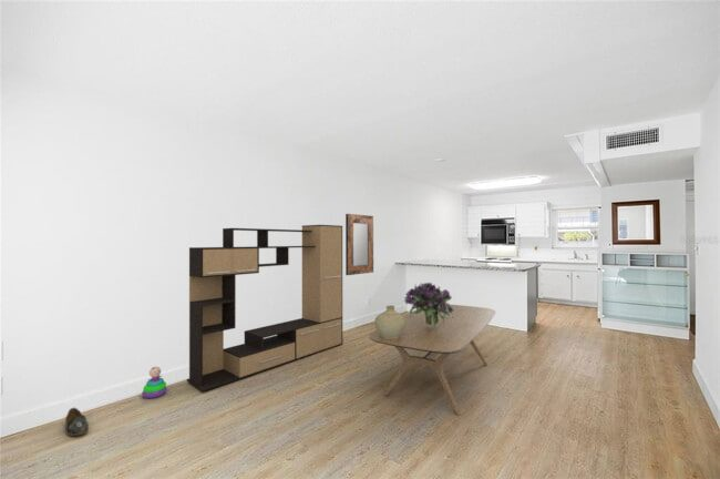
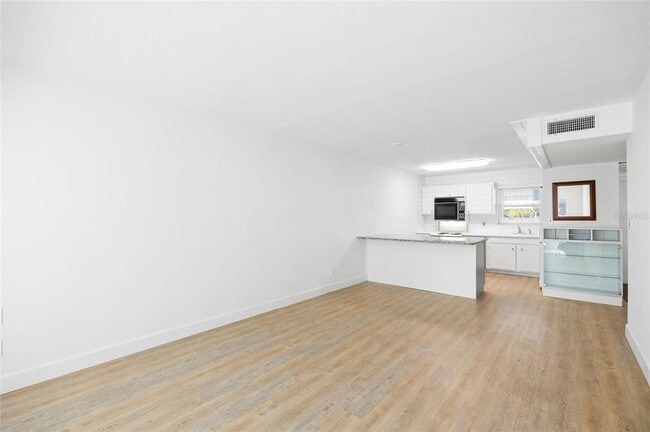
- stacking toy (154, 380)
- dining table (441, 349)
- bouquet (429, 304)
- home mirror (360, 244)
- shoe (75, 421)
- media console (302, 292)
- ceramic jug (390, 320)
